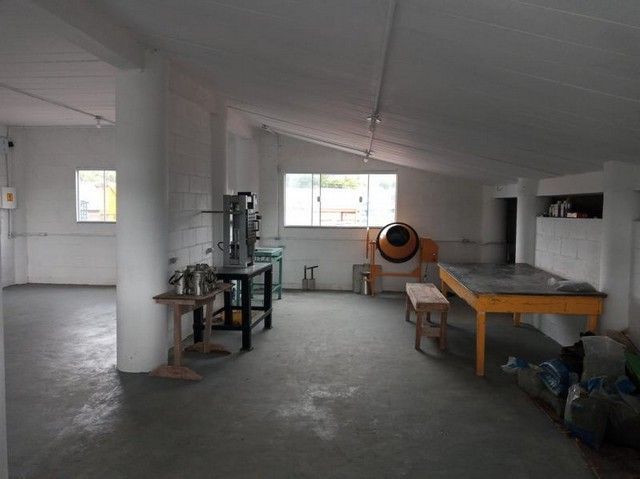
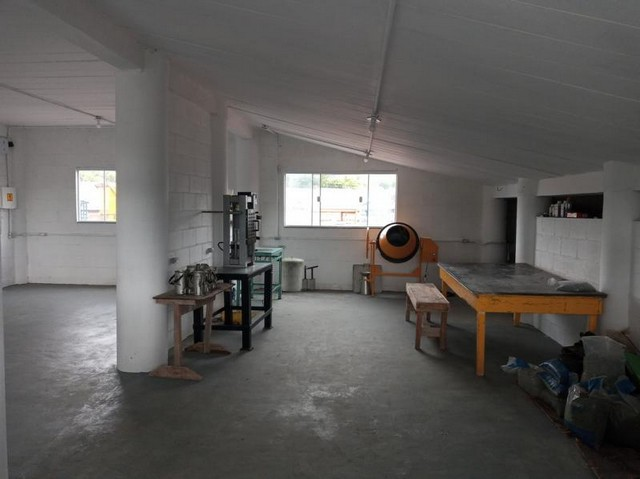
+ trash can (291, 273)
